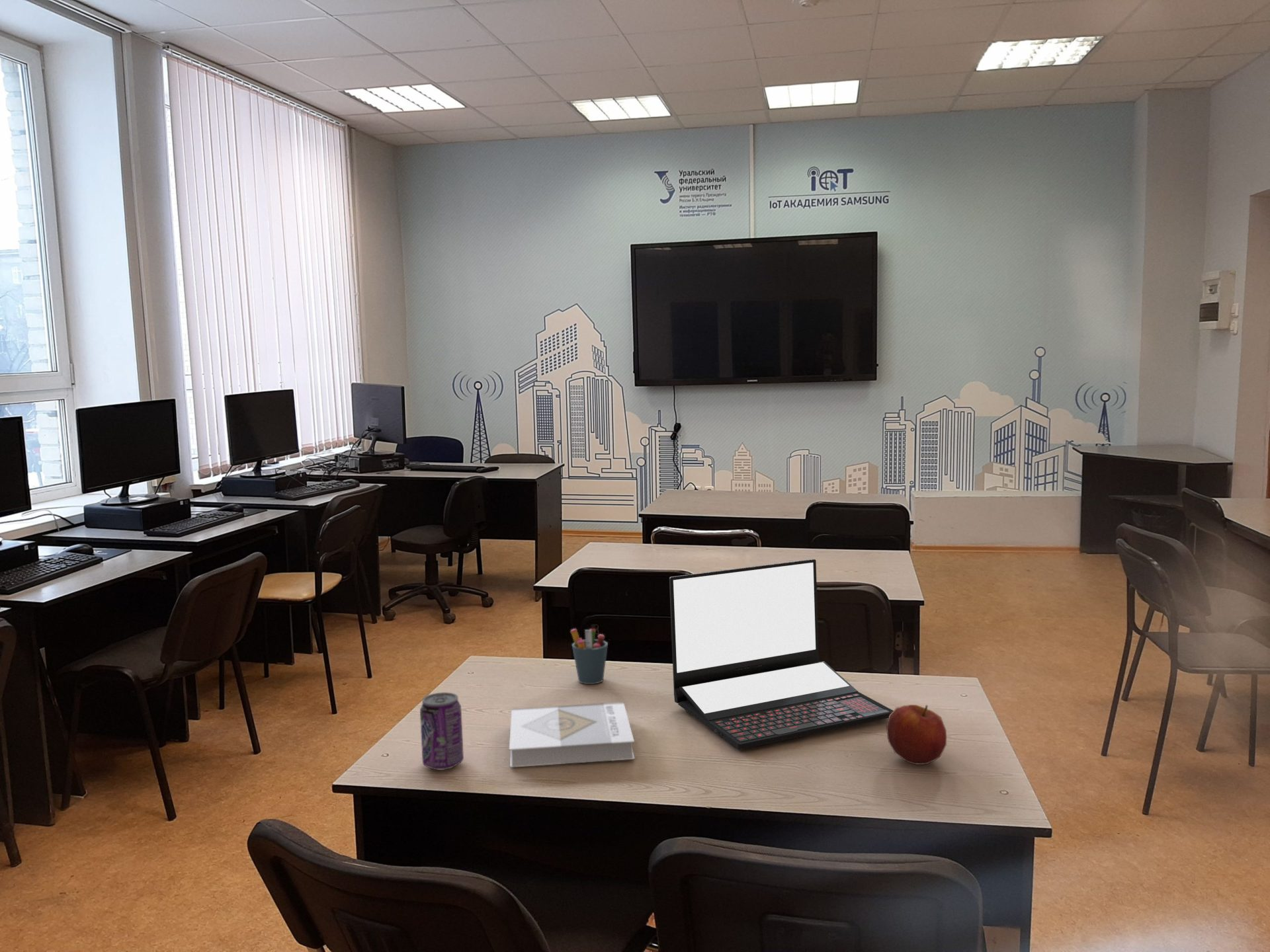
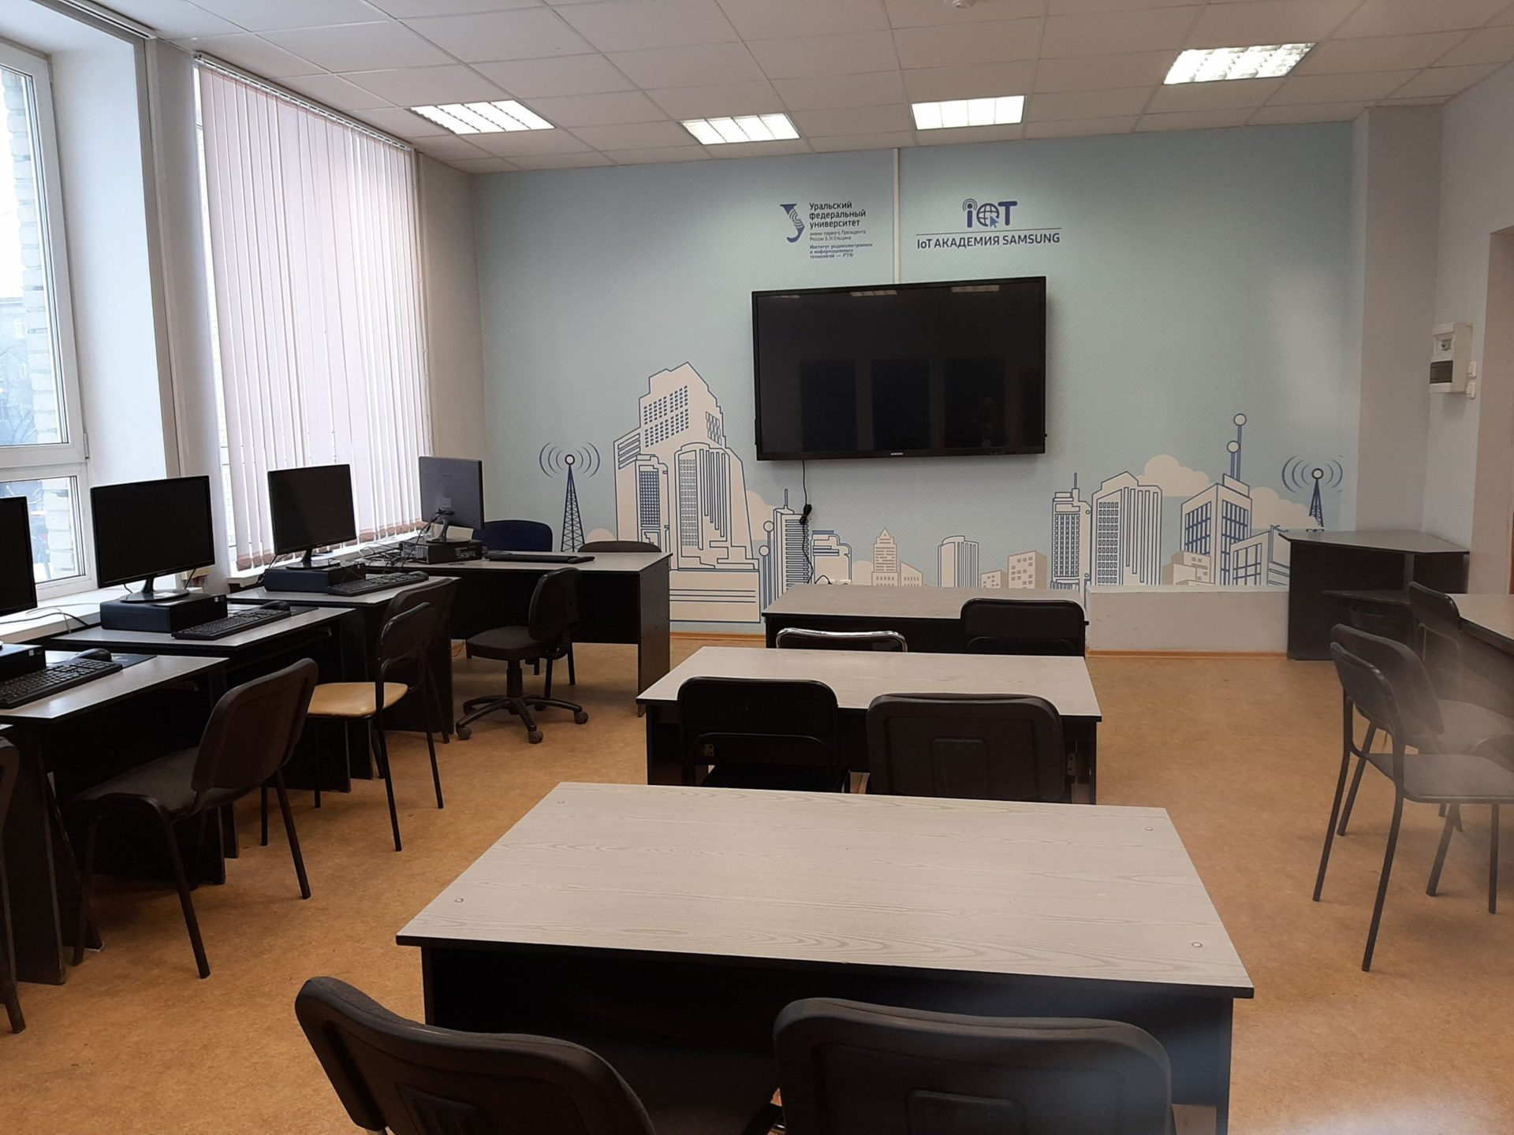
- apple (915, 732)
- book (570, 733)
- laptop (780, 647)
- pen holder (589, 652)
- beverage can (441, 731)
